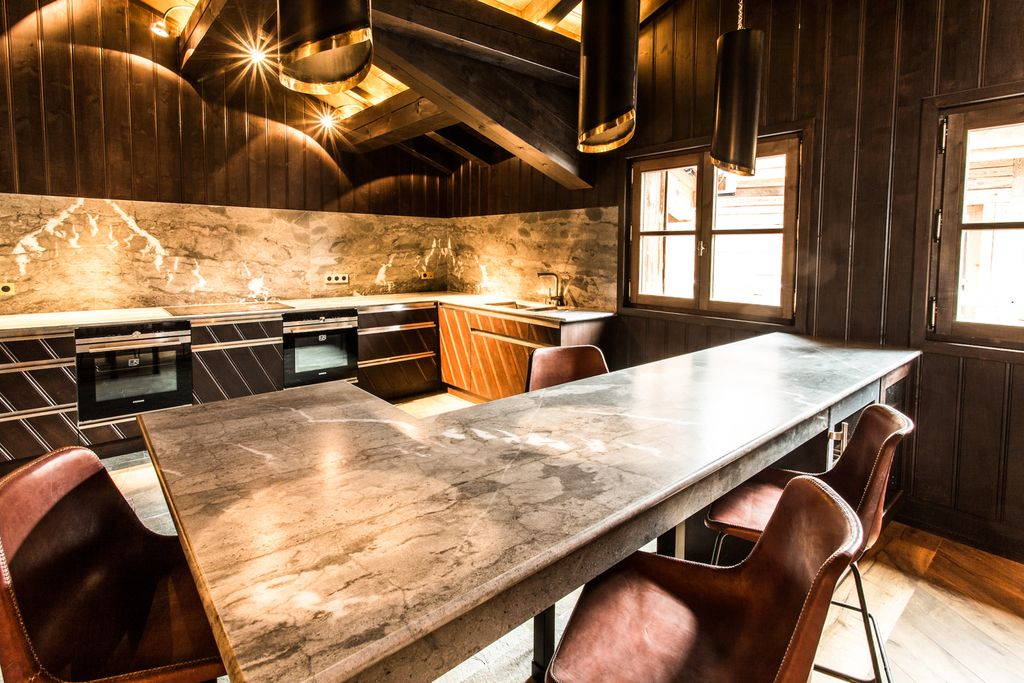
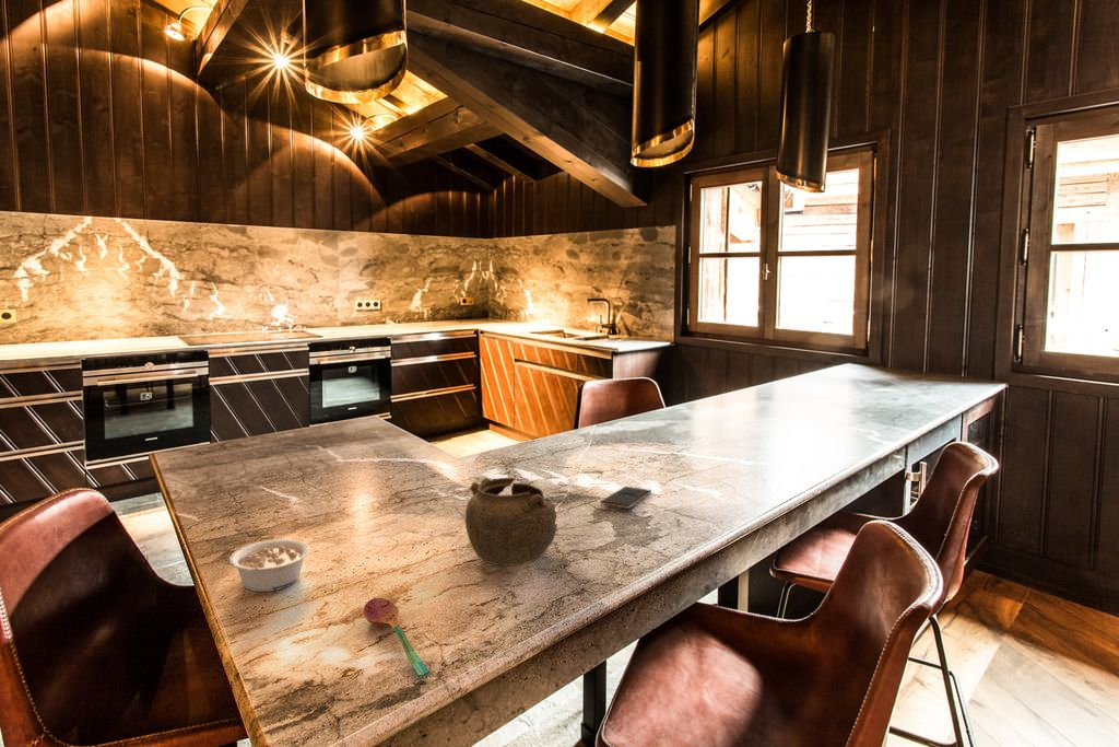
+ legume (271, 564)
+ soupspoon (397, 633)
+ smartphone (626, 497)
+ teapot (506, 517)
